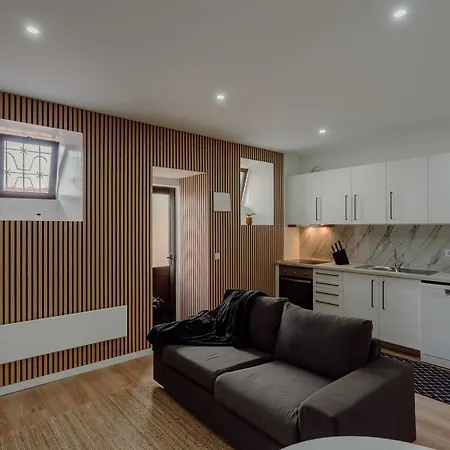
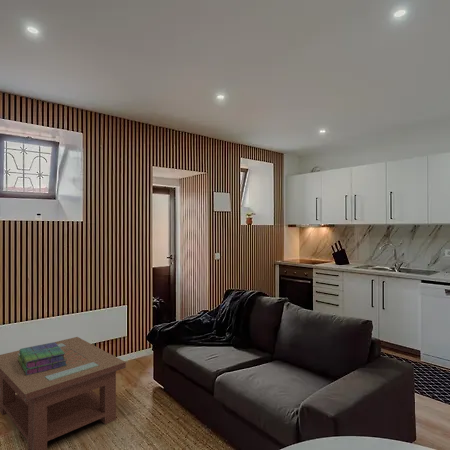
+ coffee table (56, 387)
+ stack of books (41, 356)
